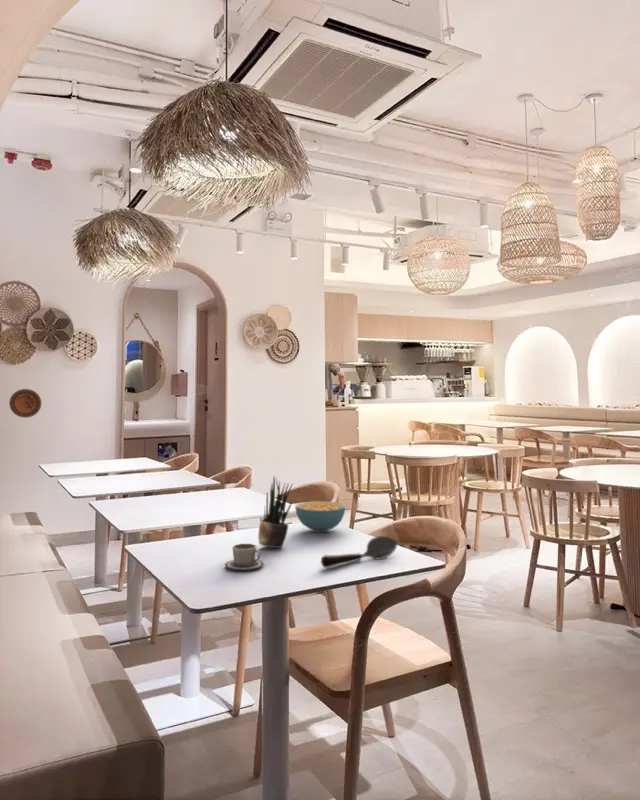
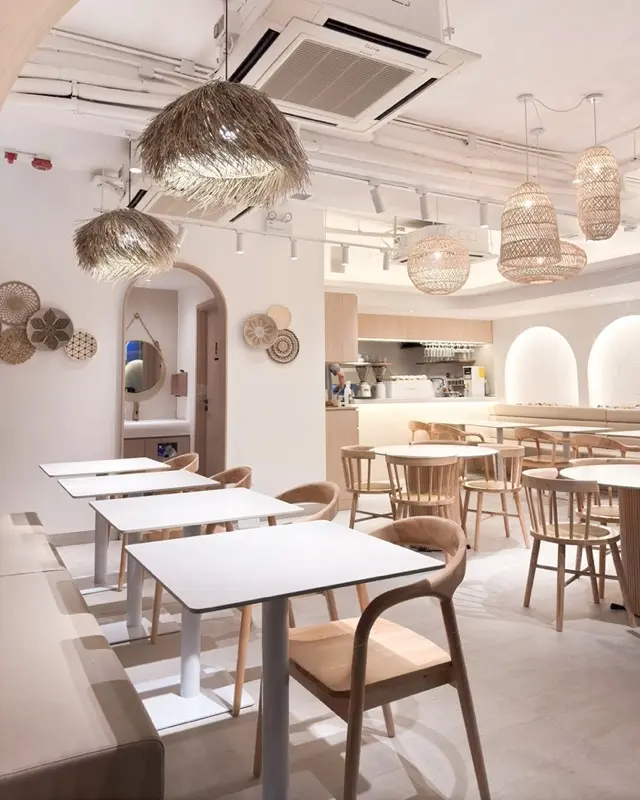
- cereal bowl (320, 518)
- spoon (359, 553)
- potted plant (276, 510)
- decorative plate (25, 403)
- cup (244, 556)
